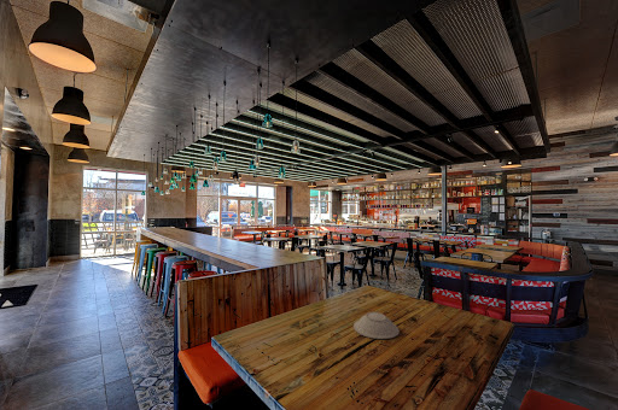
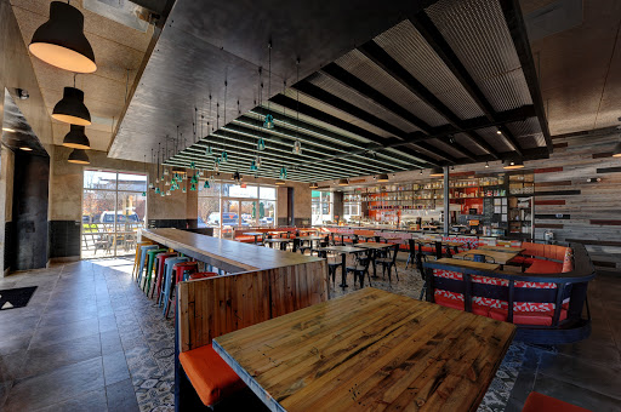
- bowl (375, 321)
